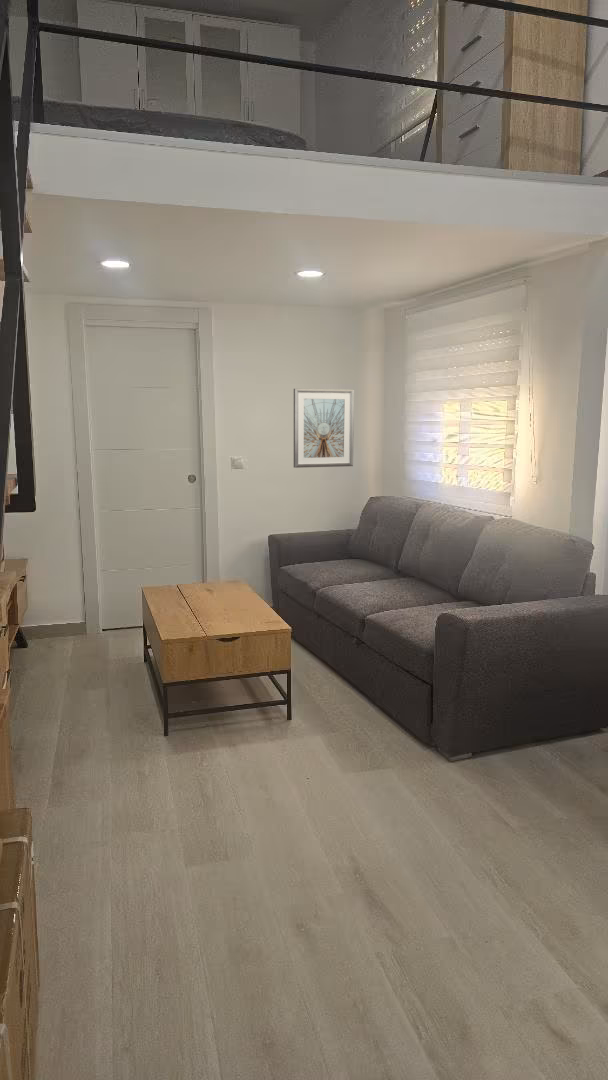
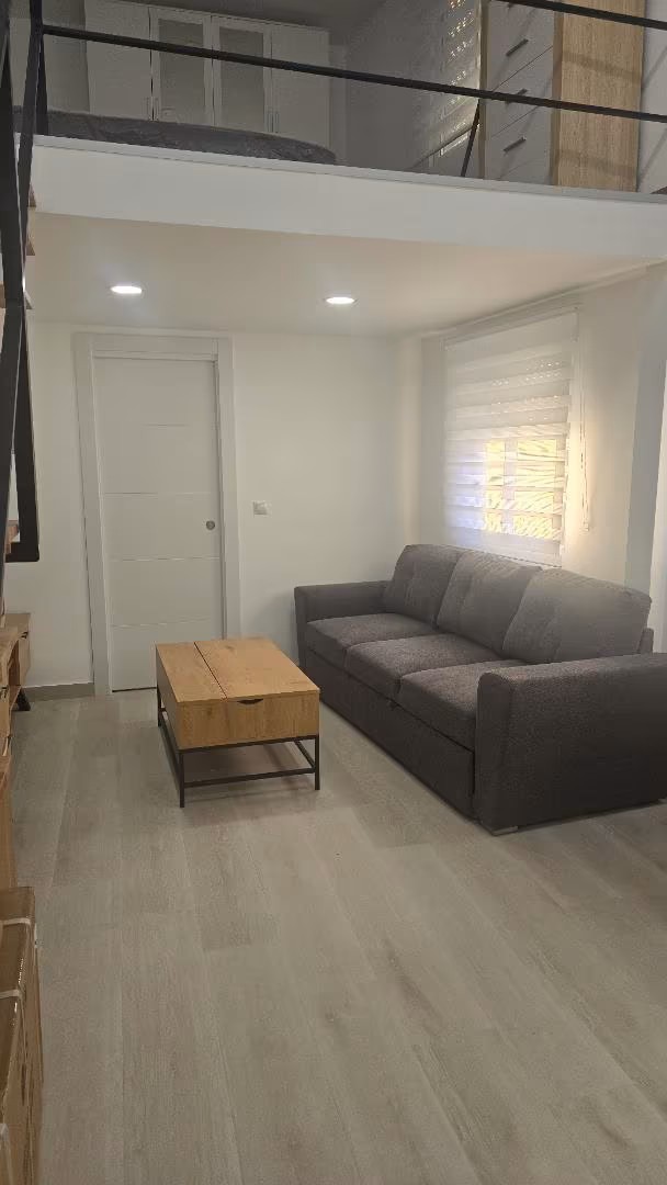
- picture frame (324, 428)
